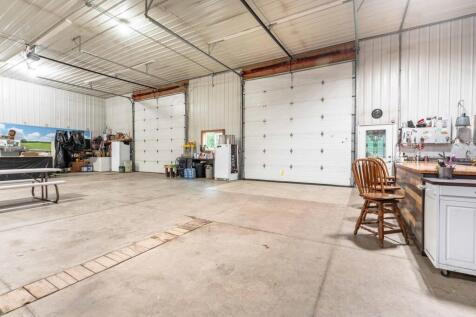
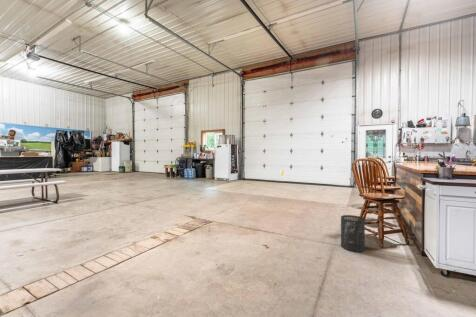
+ trash can (352, 232)
